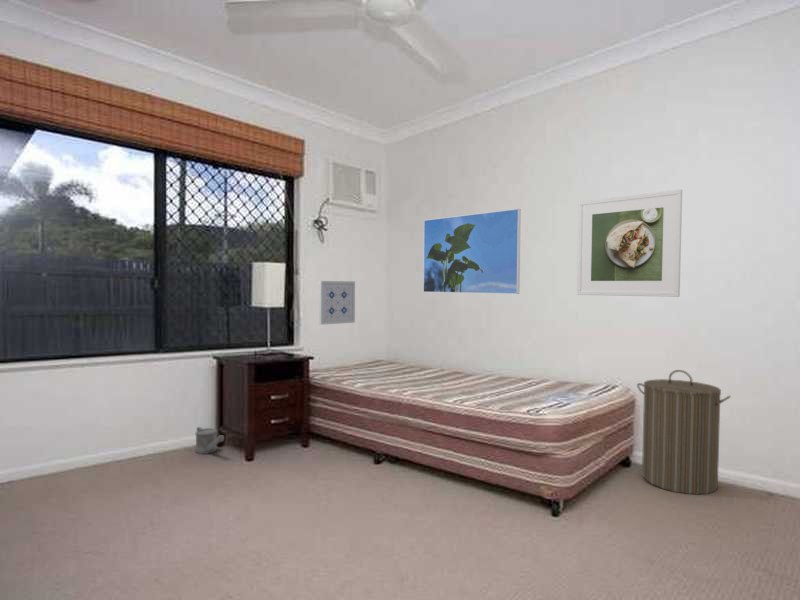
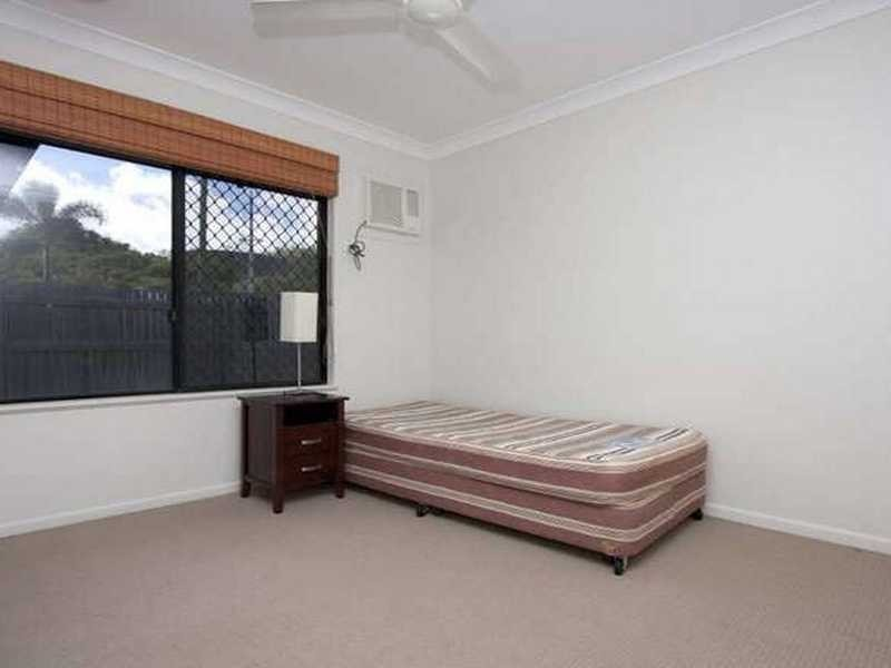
- watering can (209, 440)
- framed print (625, 246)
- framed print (467, 254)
- laundry hamper (680, 425)
- wall art (337, 302)
